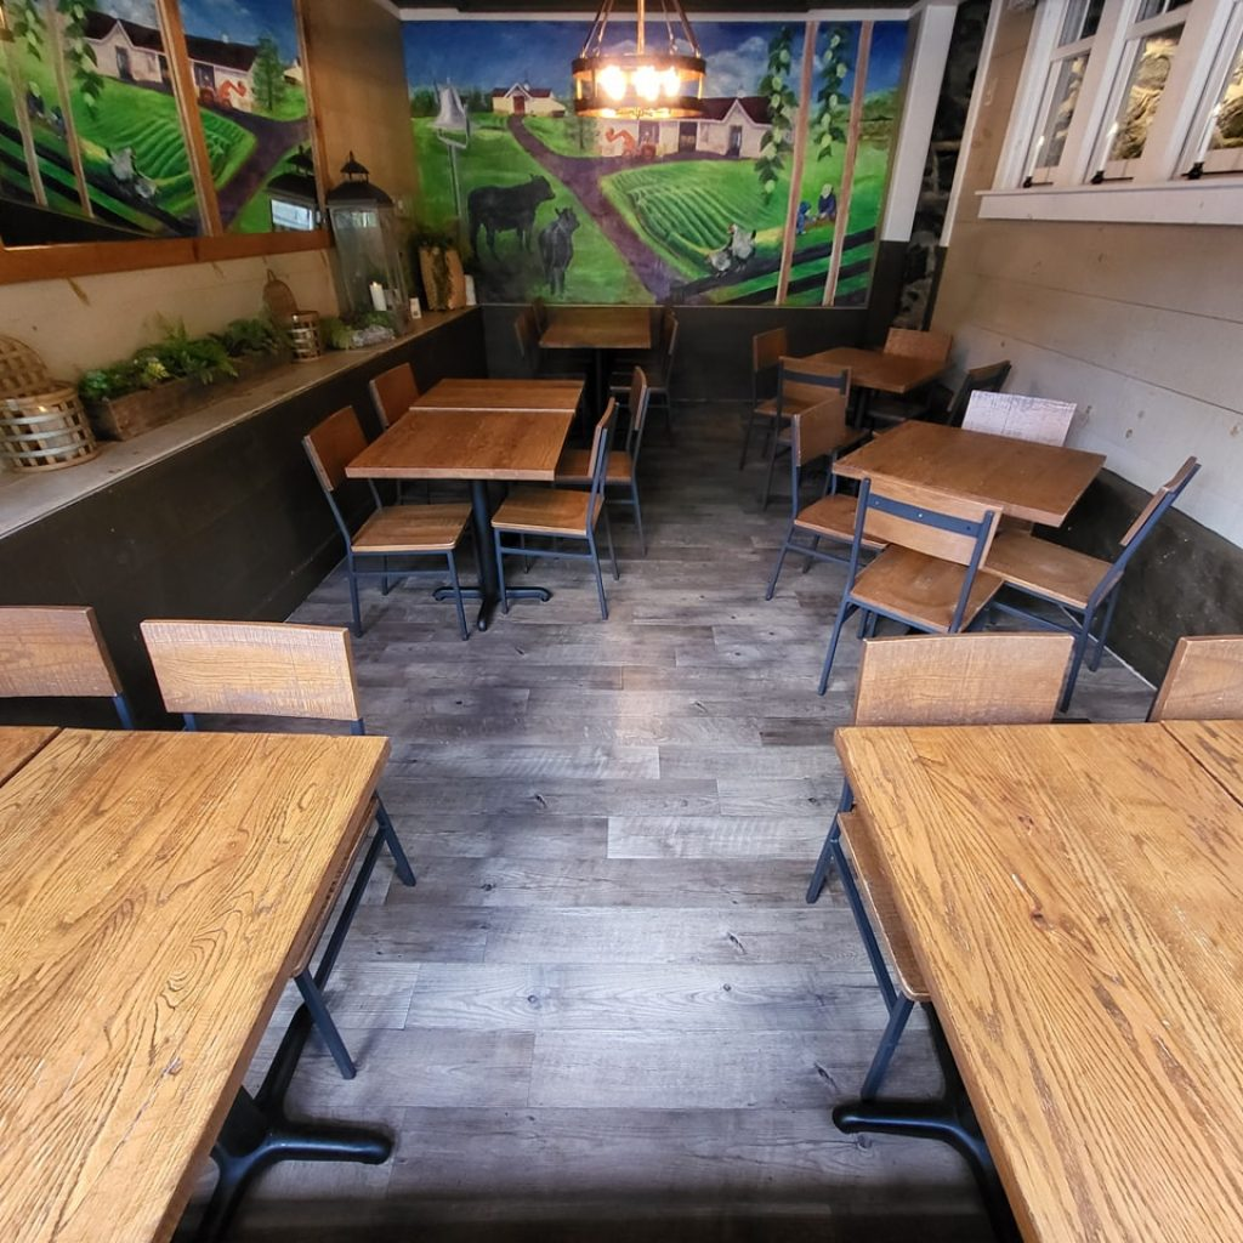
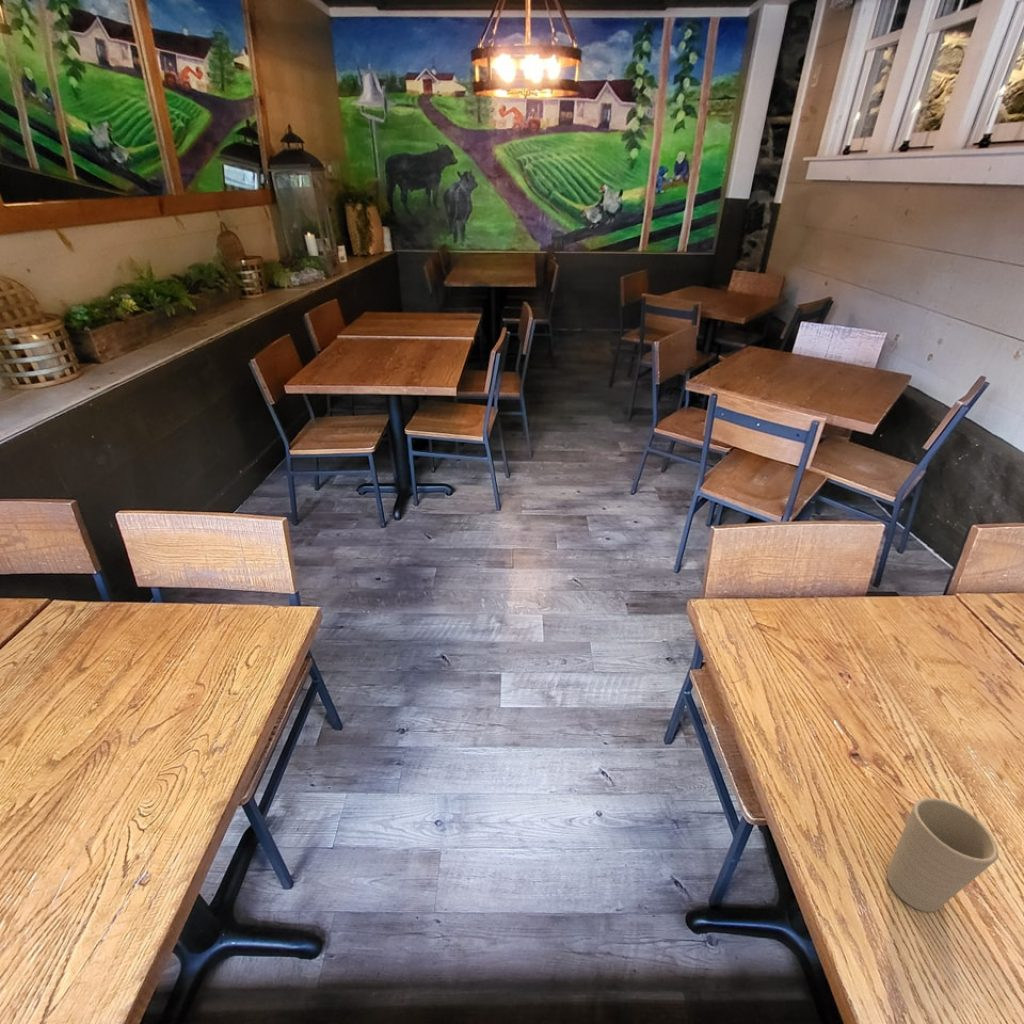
+ cup (935, 856)
